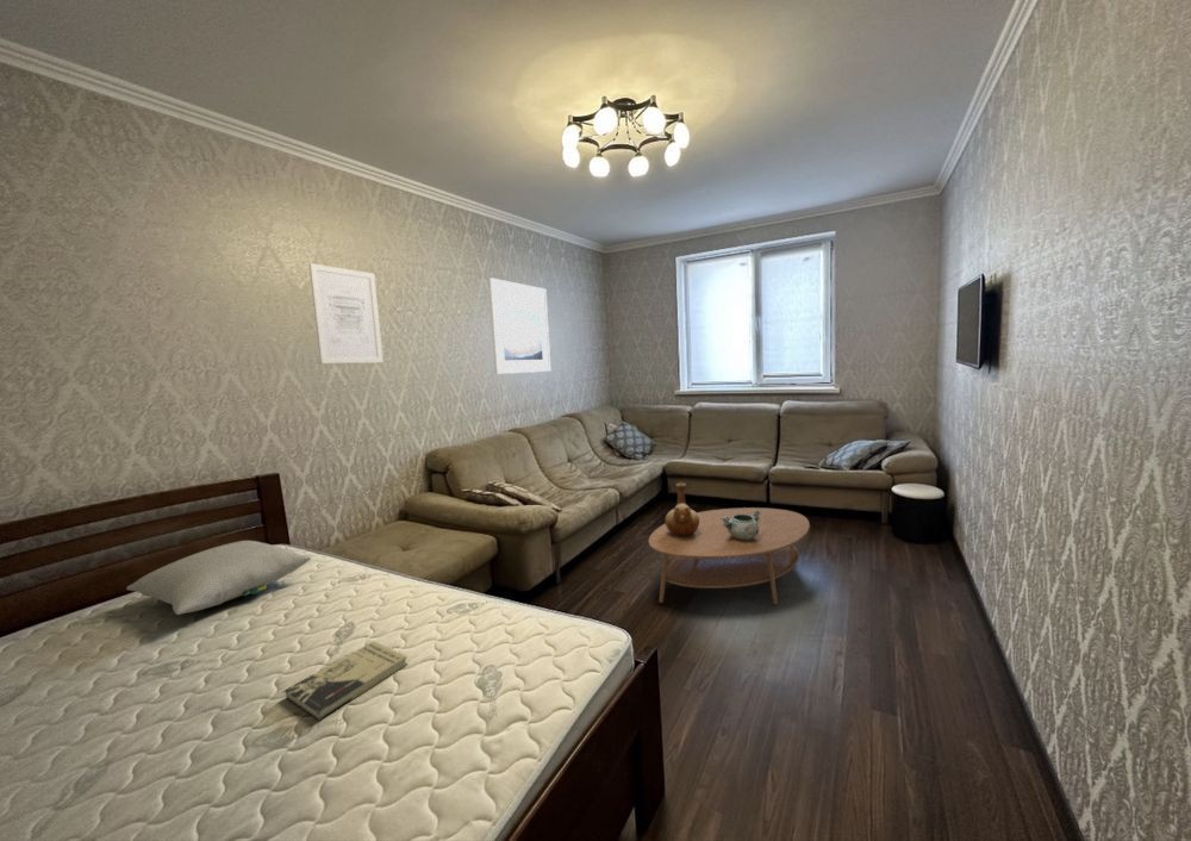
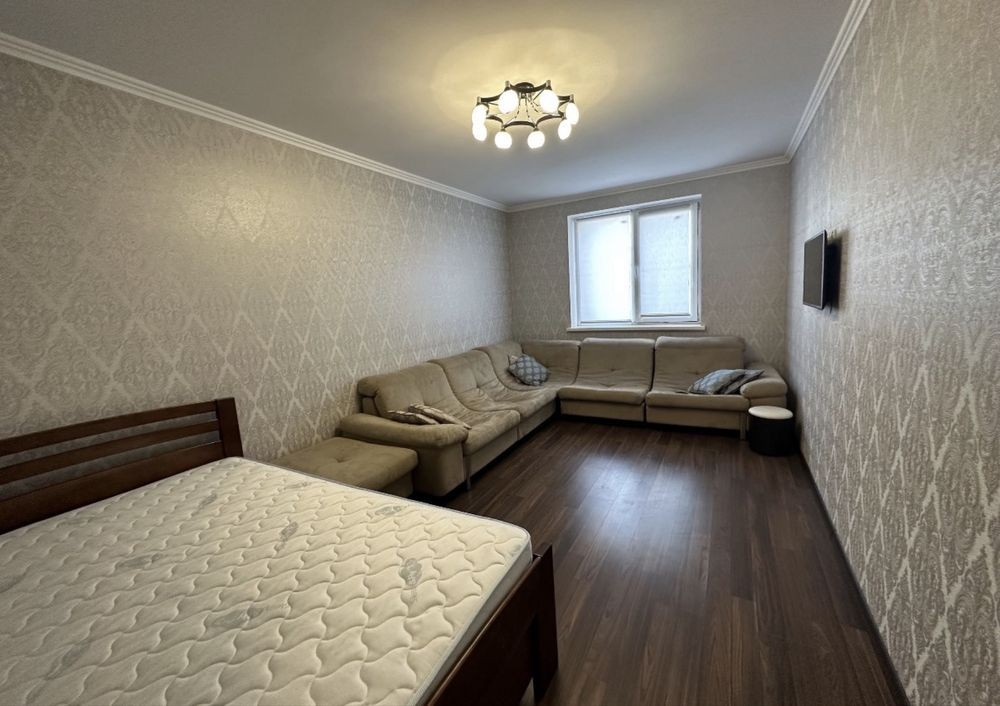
- coffee table (731, 554)
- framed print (522, 328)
- wall art (348, 316)
- pillow (223, 572)
- decorative bowl (742, 524)
- vase (681, 509)
- book (349, 675)
